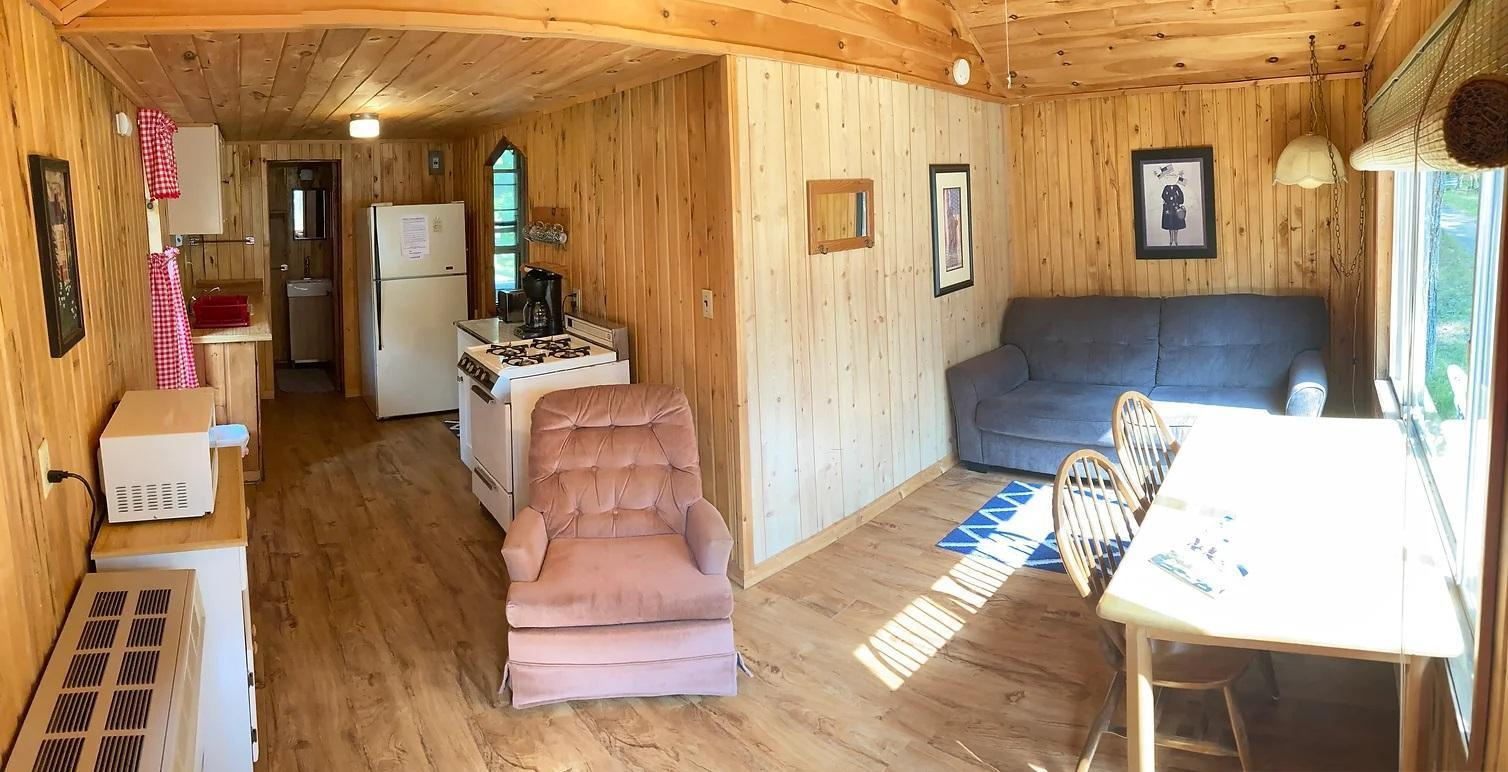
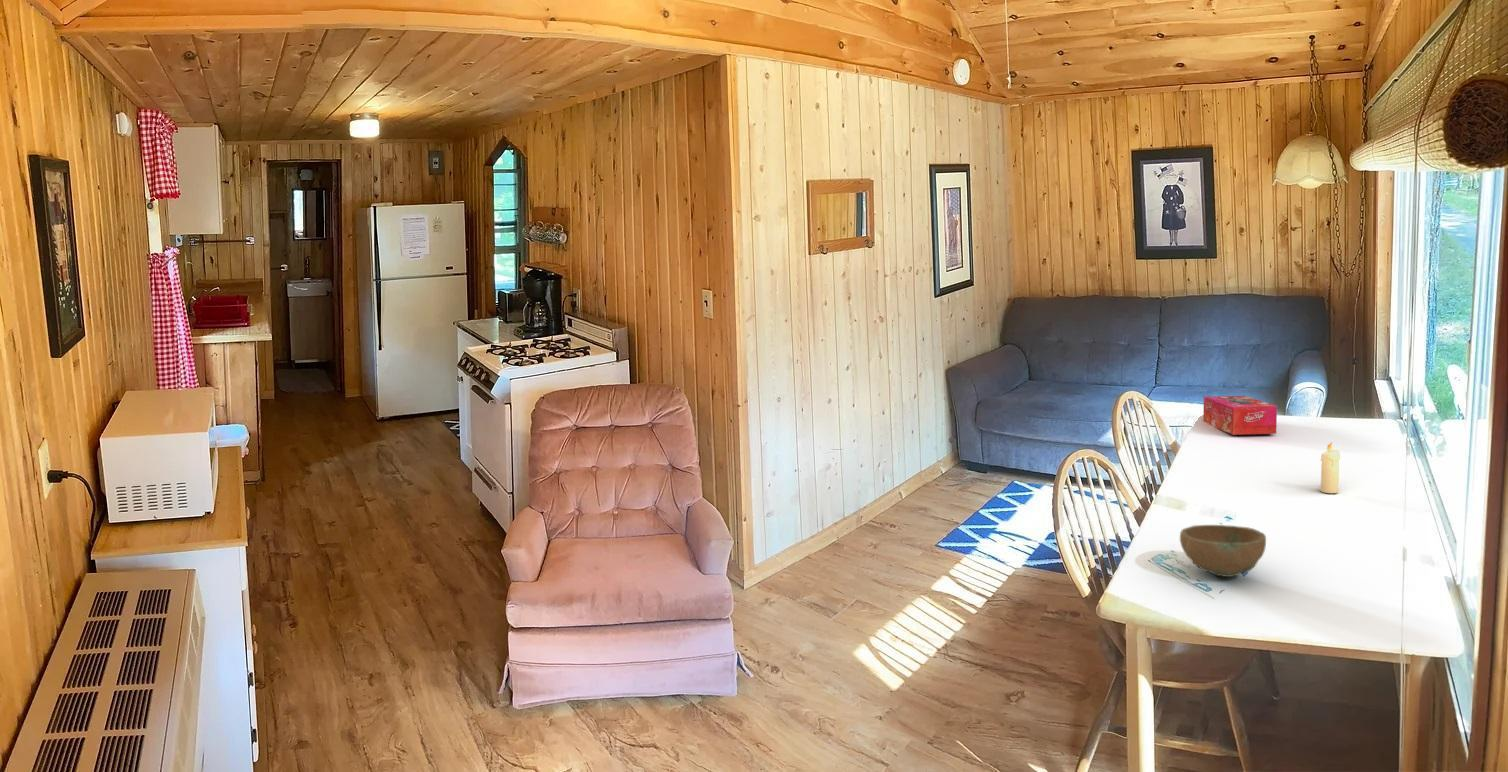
+ tissue box (1238, 414)
+ candle (1330, 466)
+ bowl (1222, 554)
